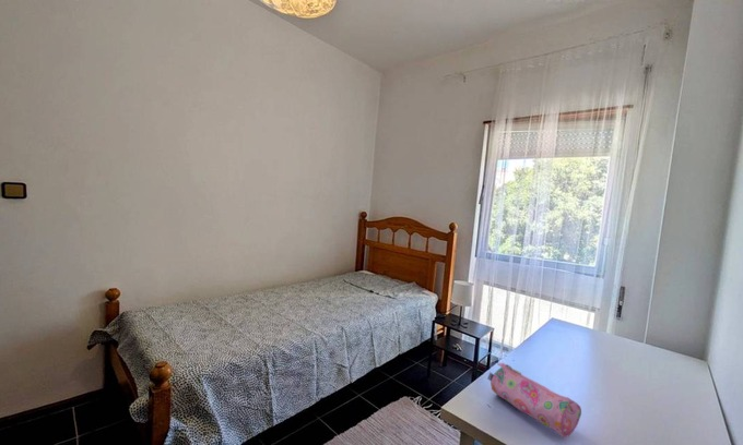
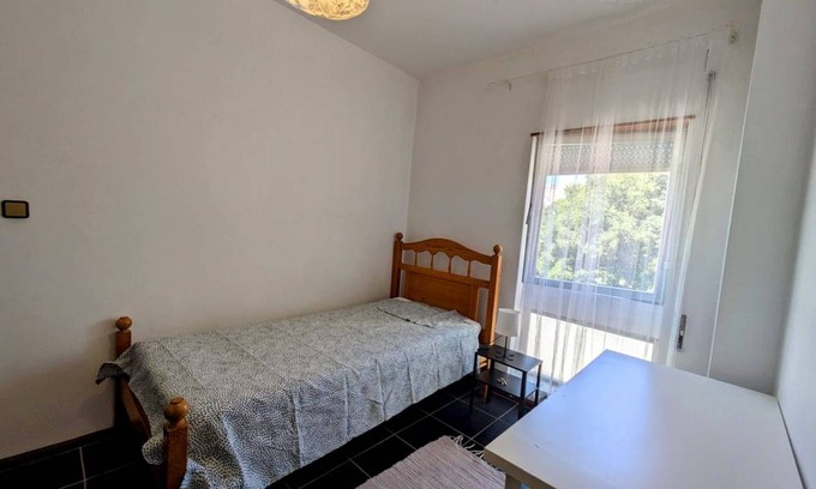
- pencil case (531, 396)
